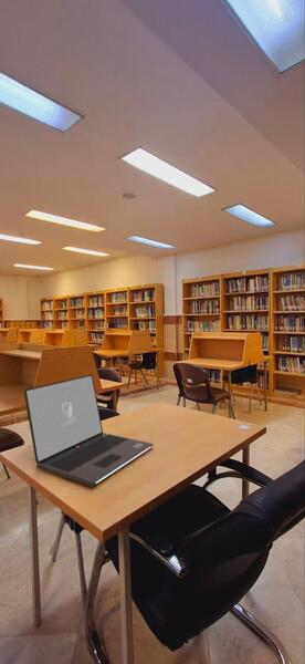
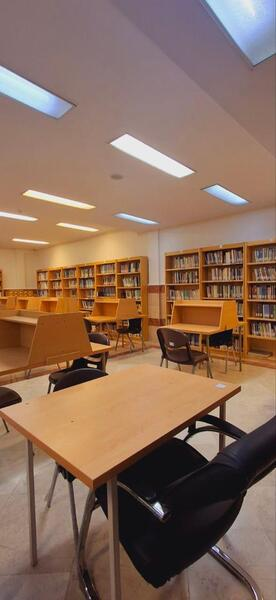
- laptop (92, 419)
